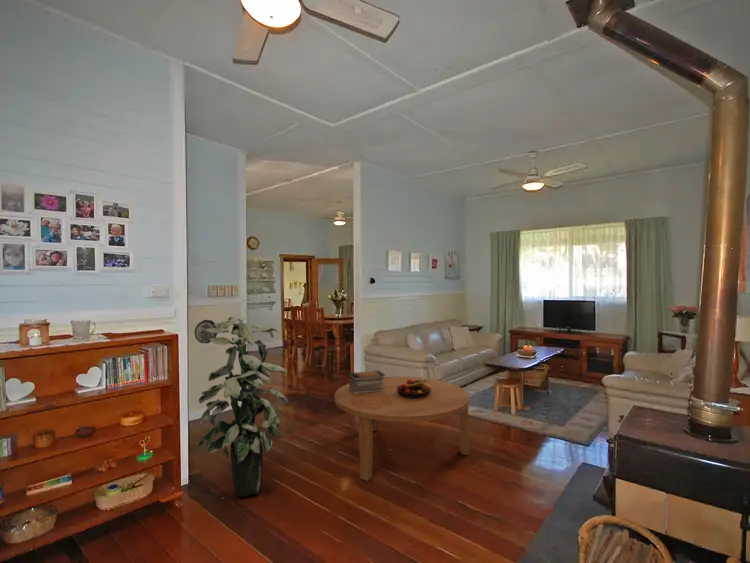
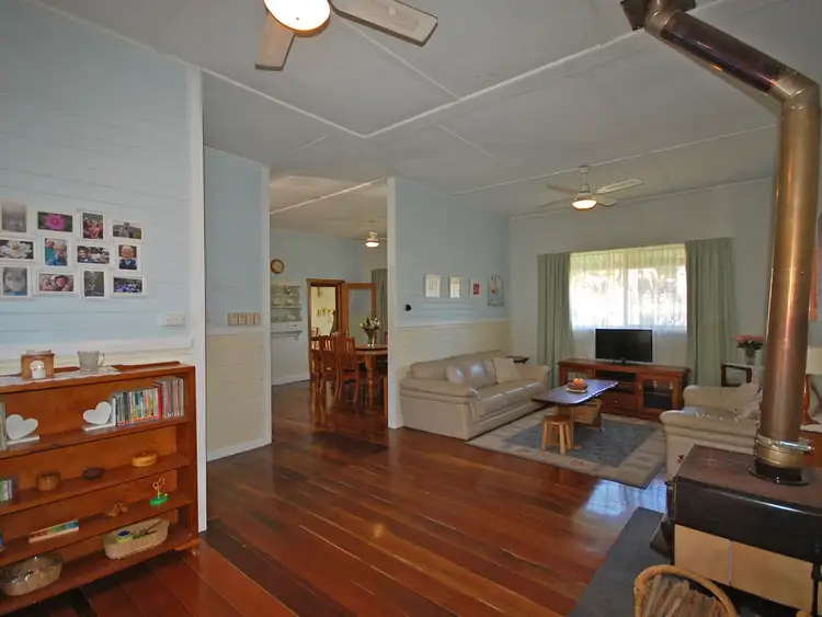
- decorative plate (205, 332)
- coffee table (401, 421)
- fruit bowl (413, 386)
- indoor plant (241, 401)
- book stack (366, 381)
